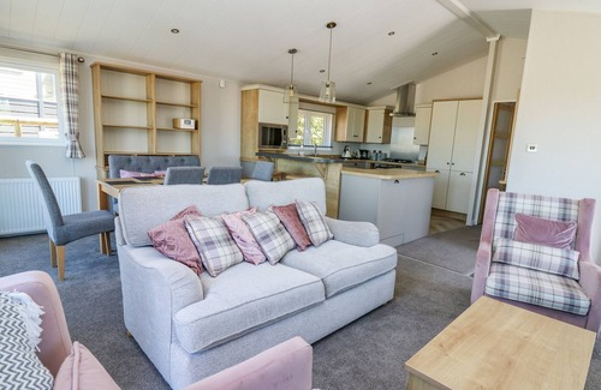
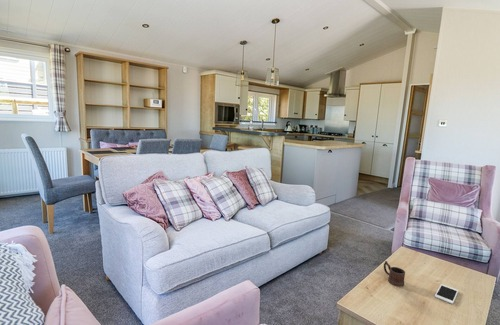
+ mug (393, 272)
+ cell phone (446, 293)
